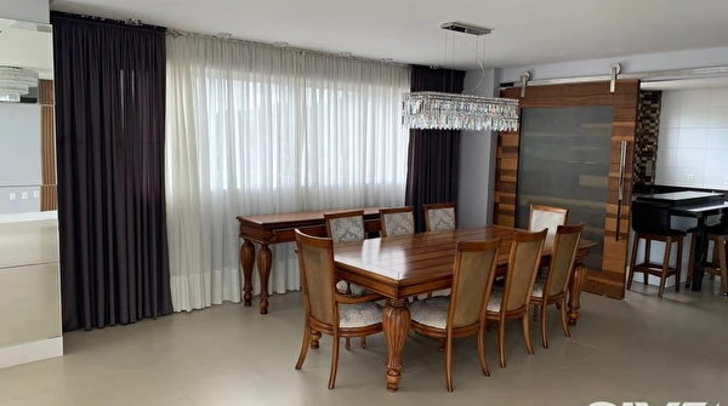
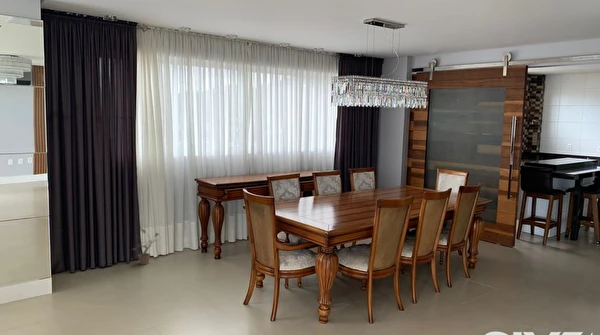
+ potted plant (146, 245)
